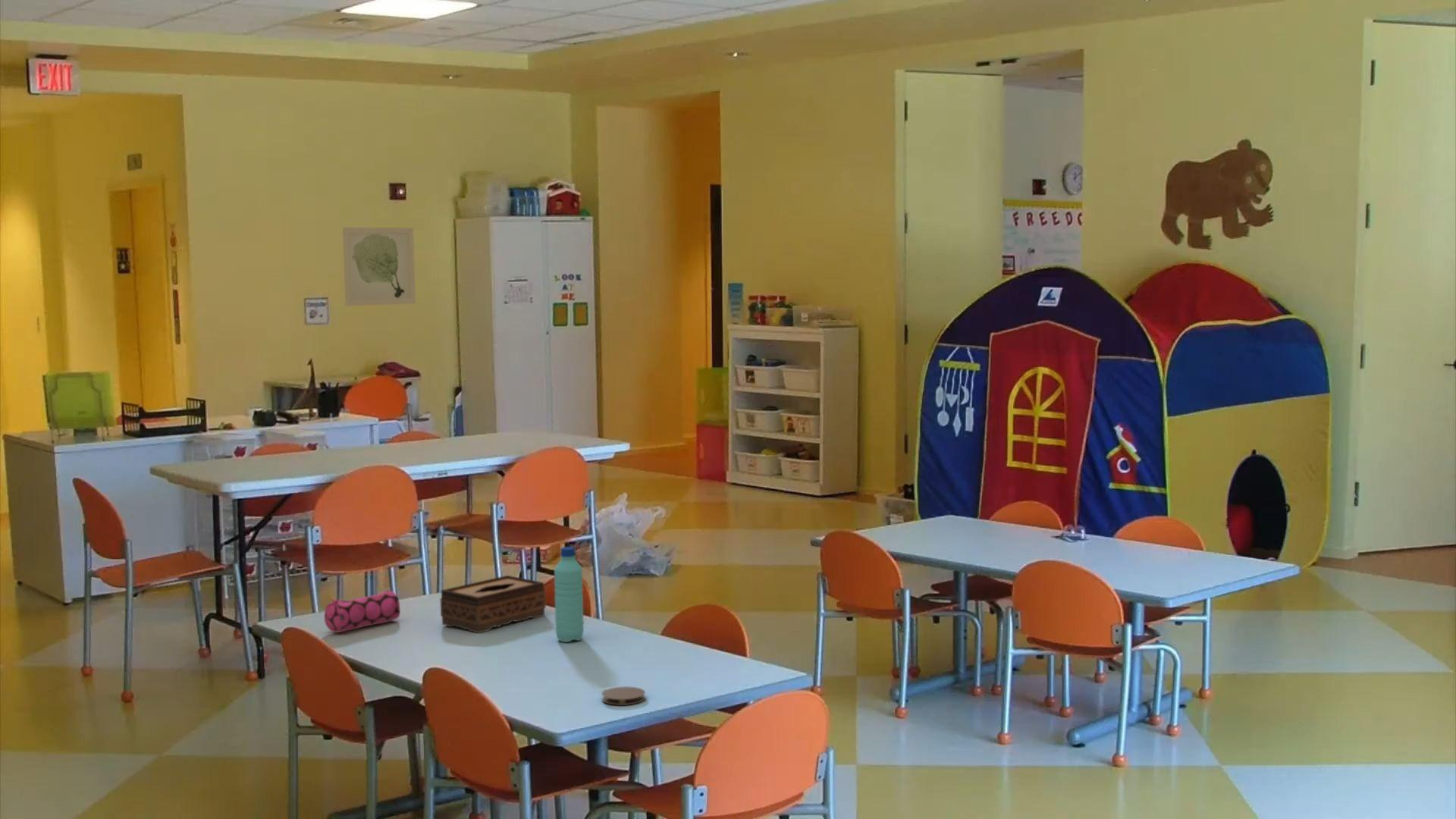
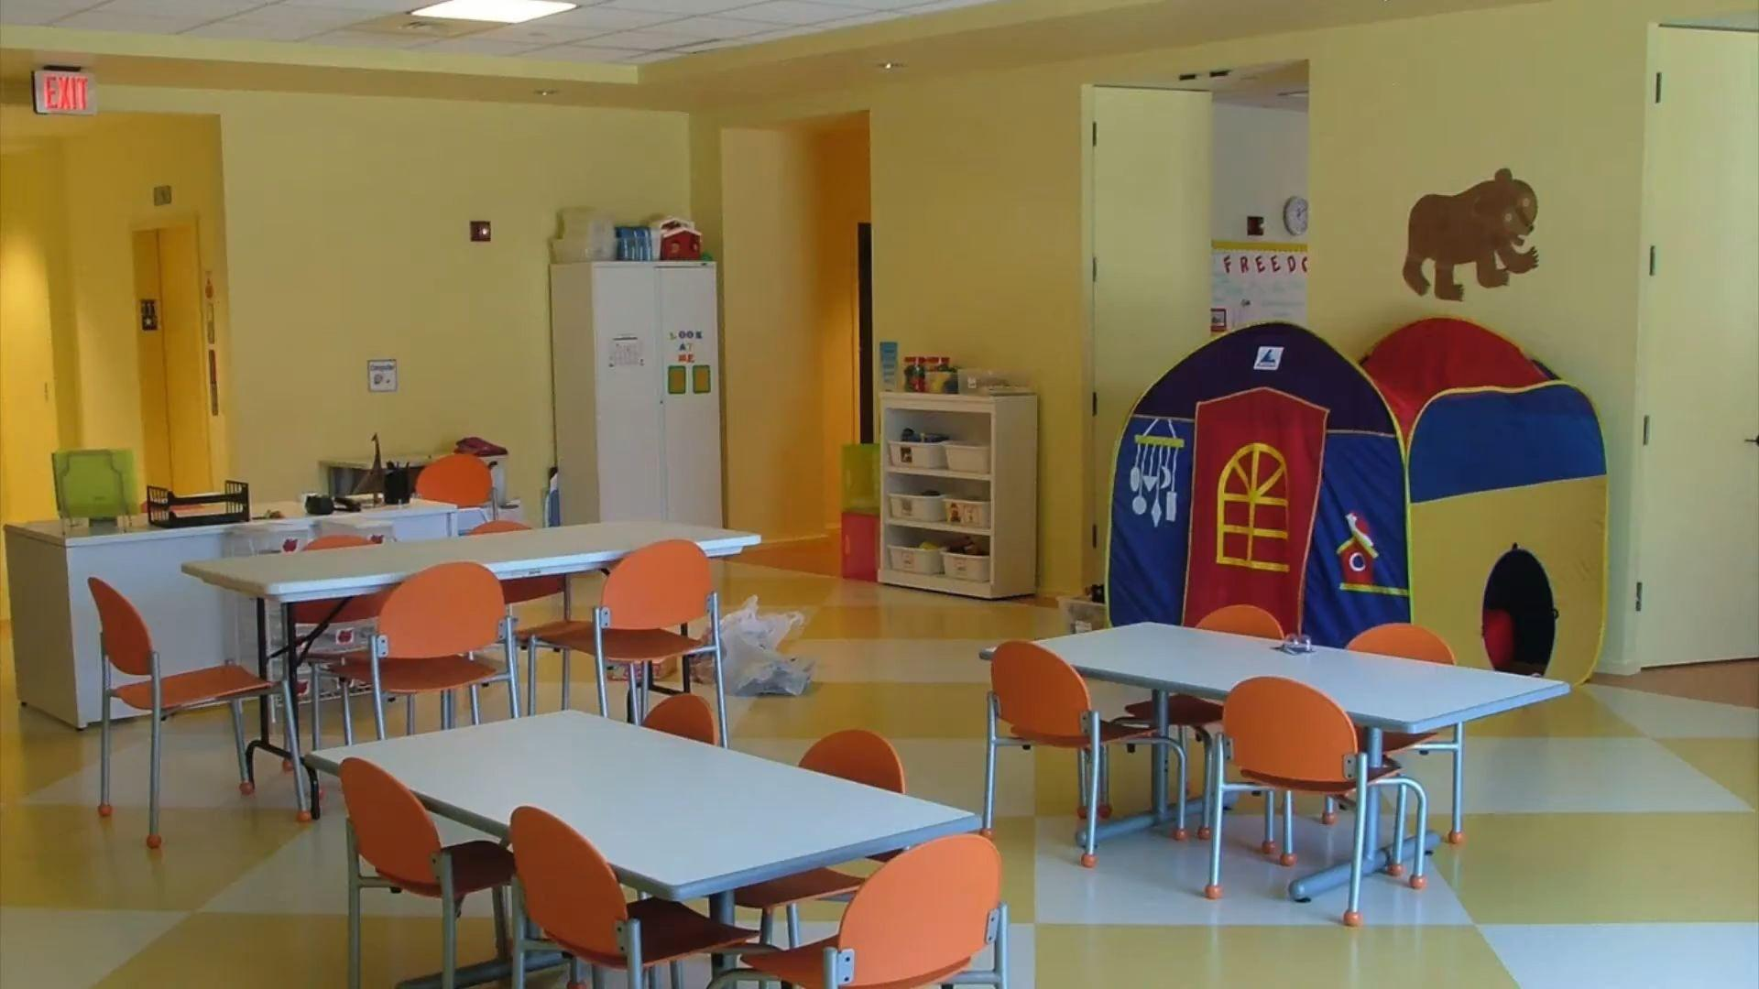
- tissue box (493, 603)
- pencil case (363, 609)
- wall art (379, 266)
- water bottle (569, 594)
- coaster (623, 695)
